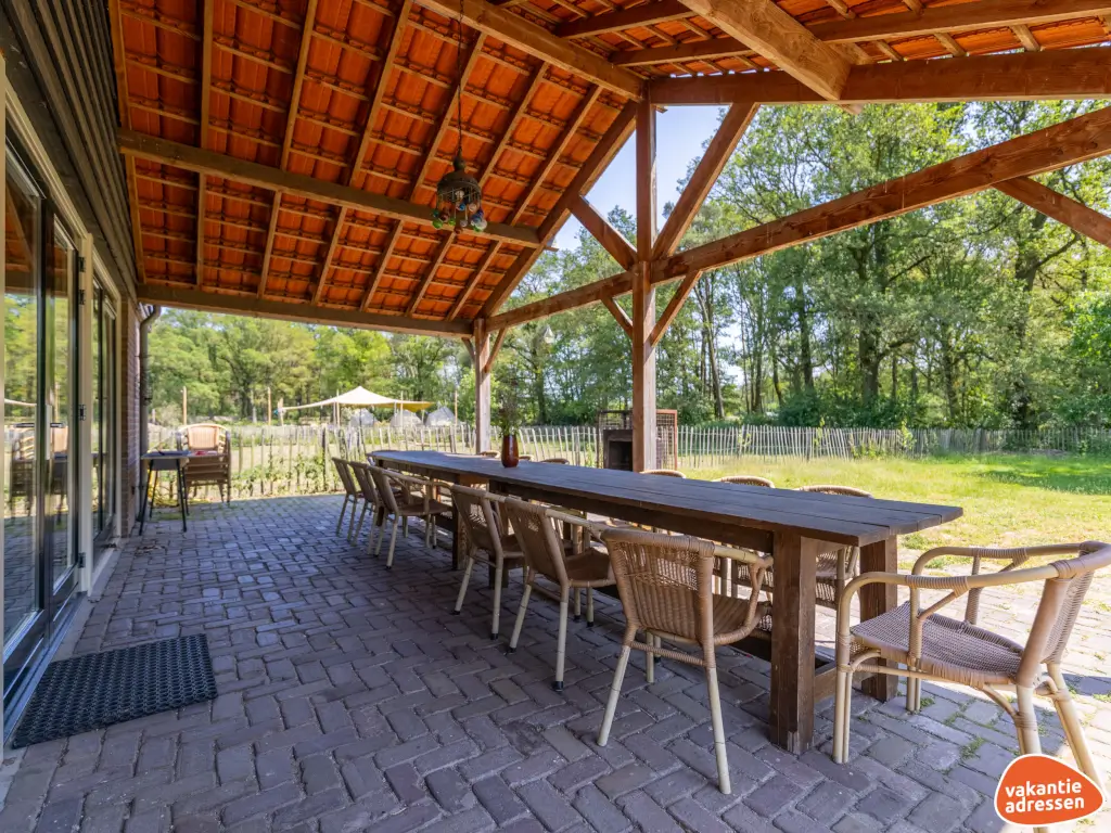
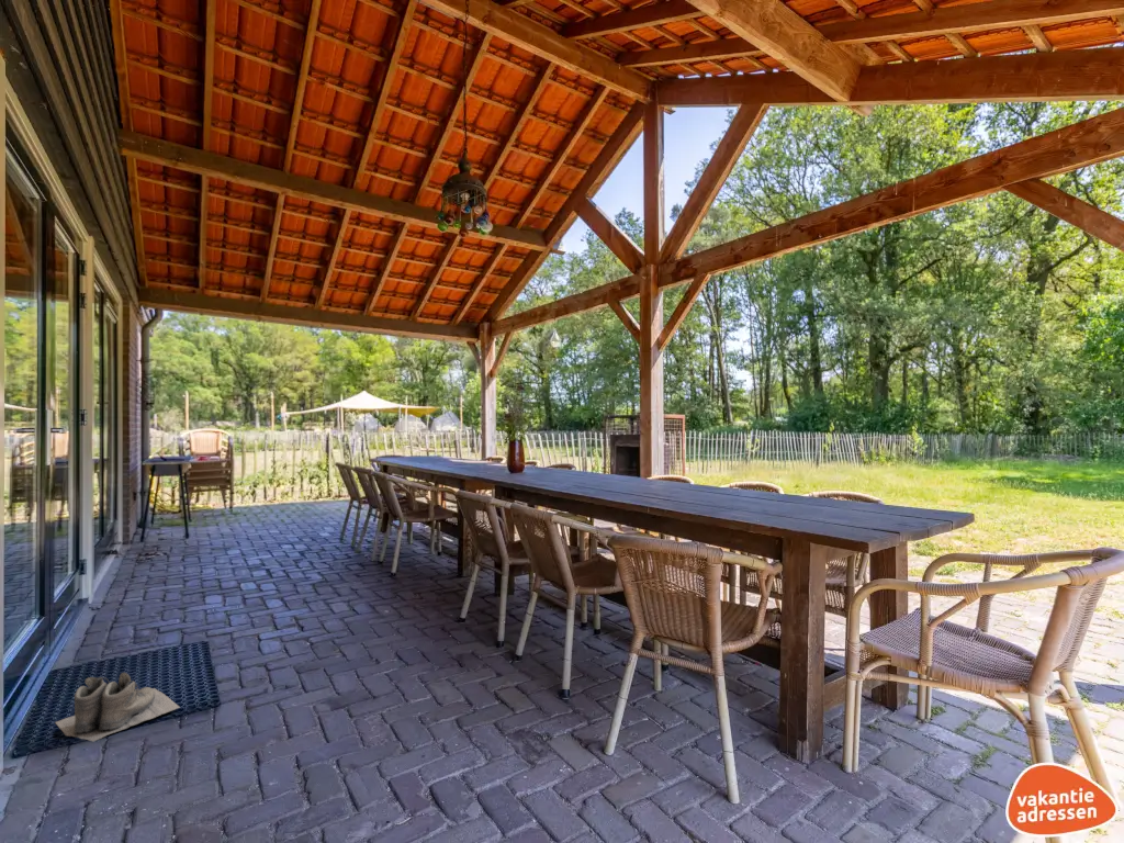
+ boots (119, 694)
